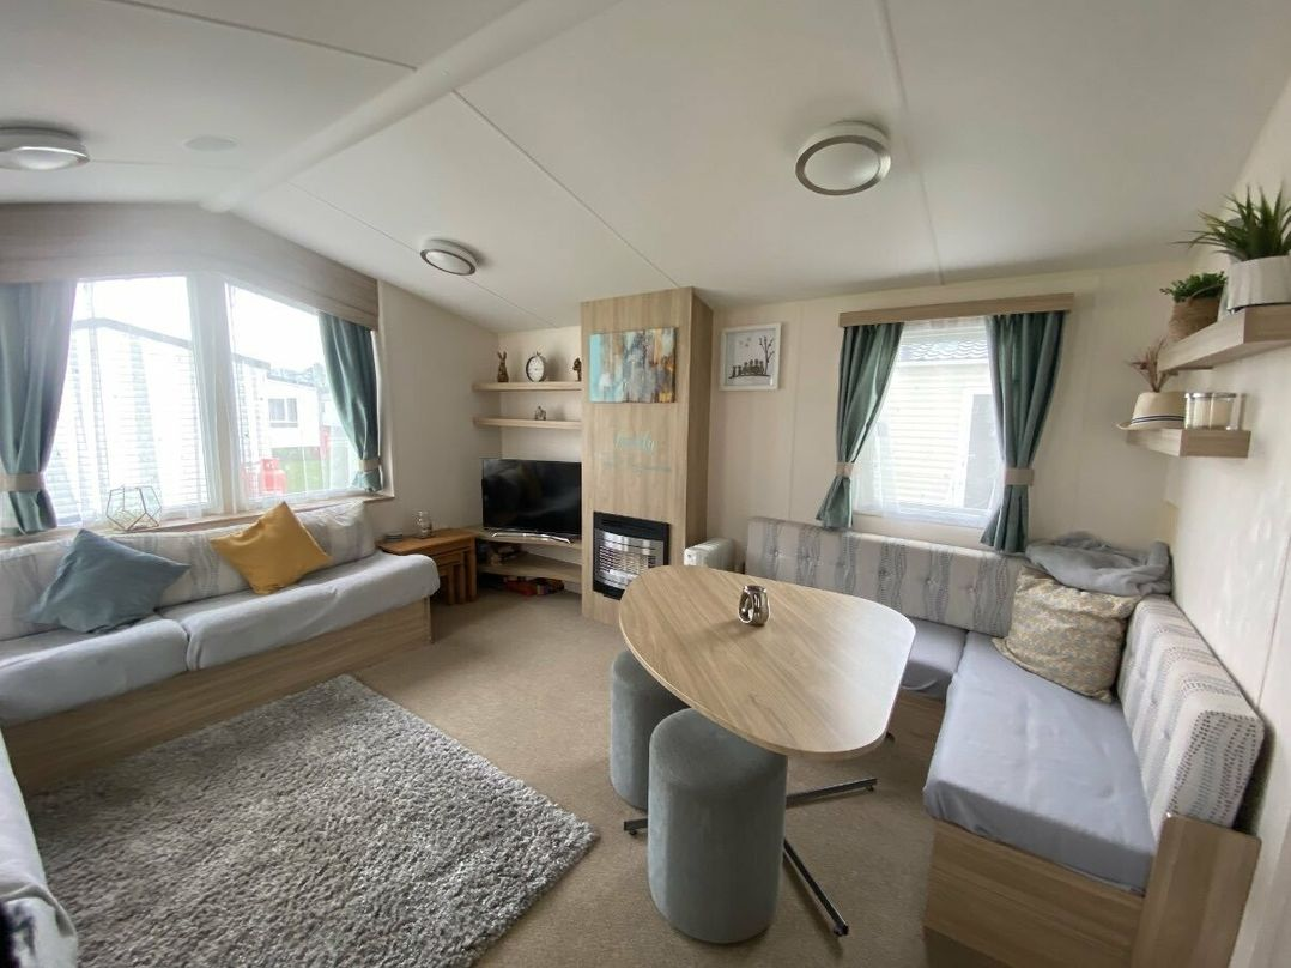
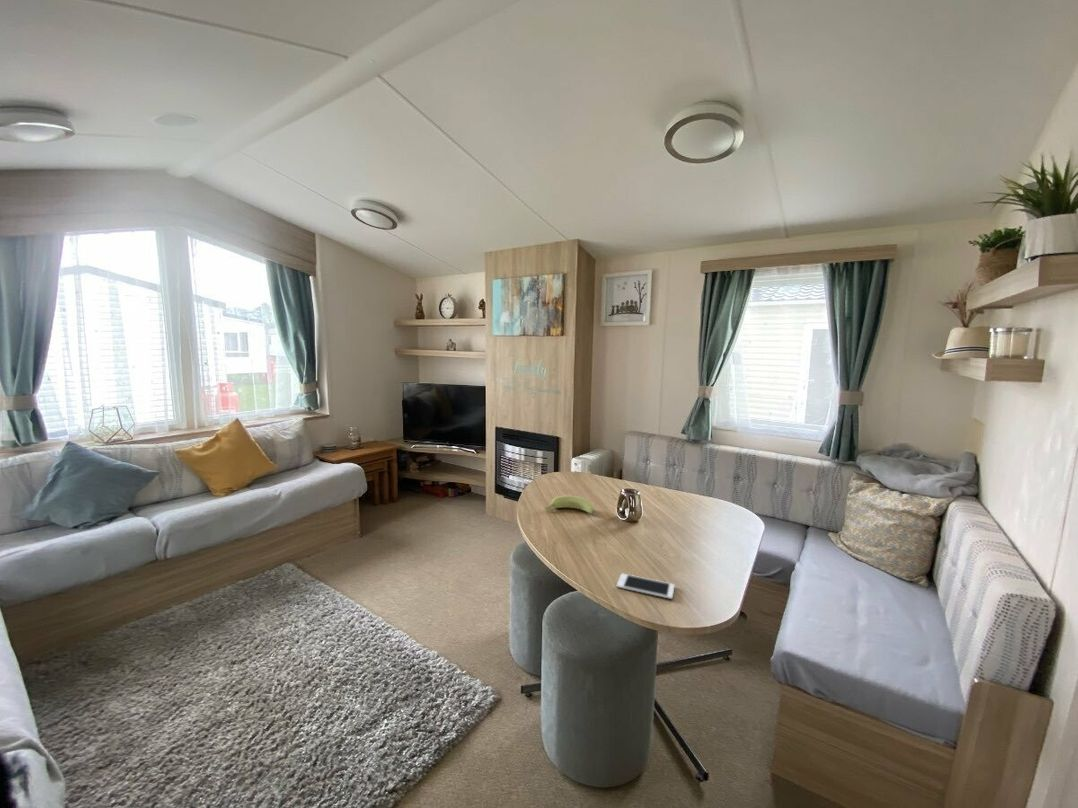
+ banana (568, 504)
+ cell phone (645, 585)
